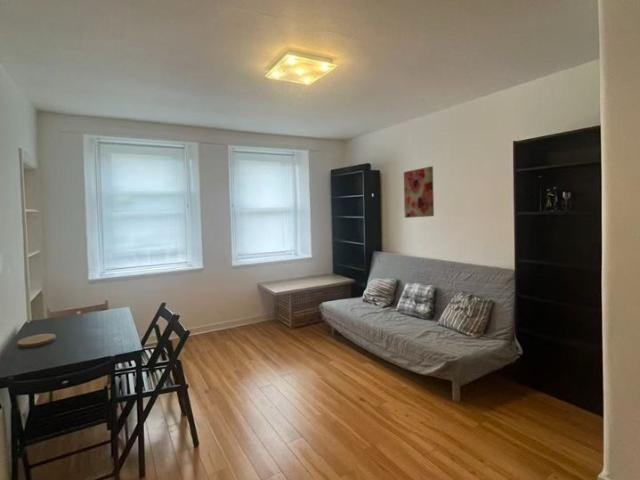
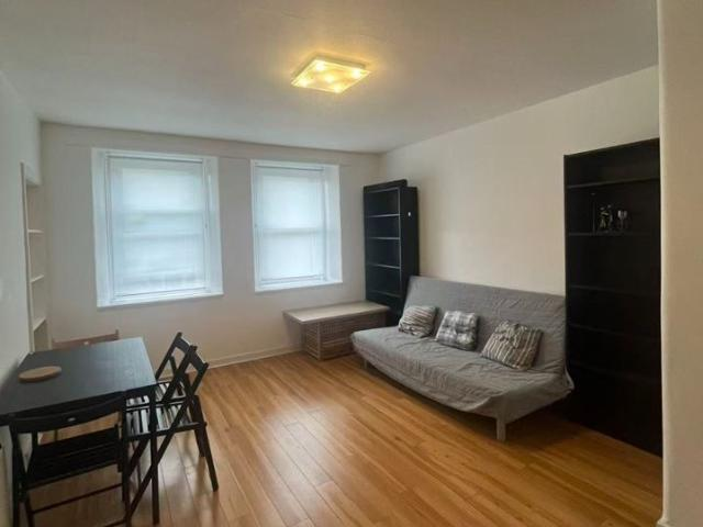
- wall art (418, 193)
